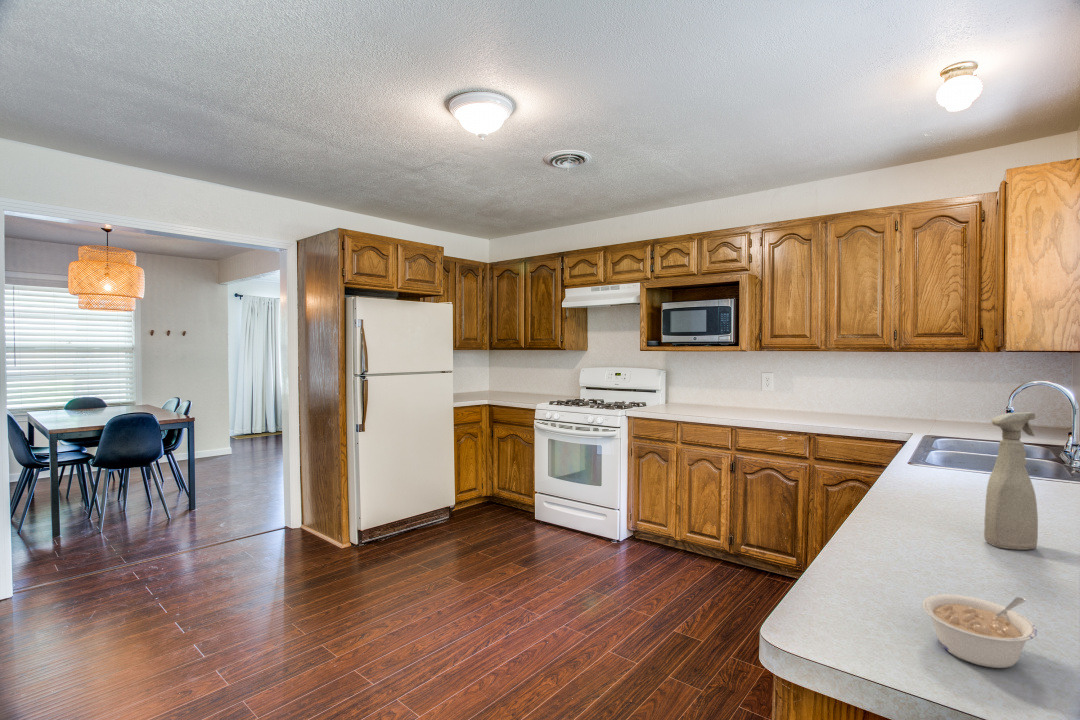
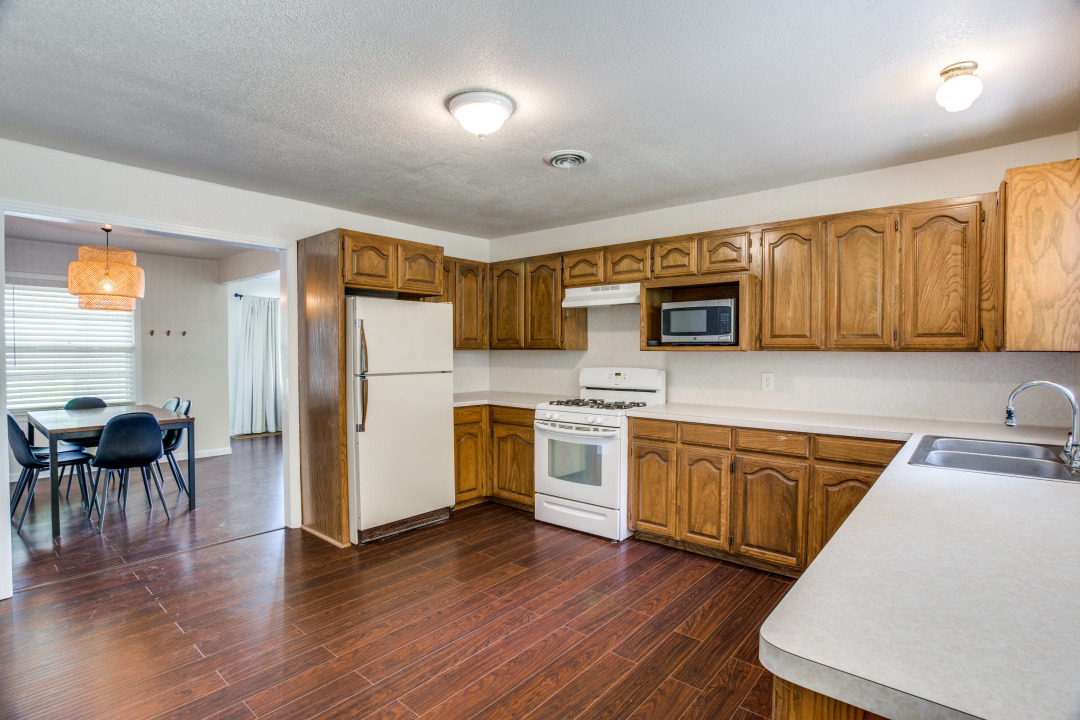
- spray bottle (1010, 478)
- legume (976, 627)
